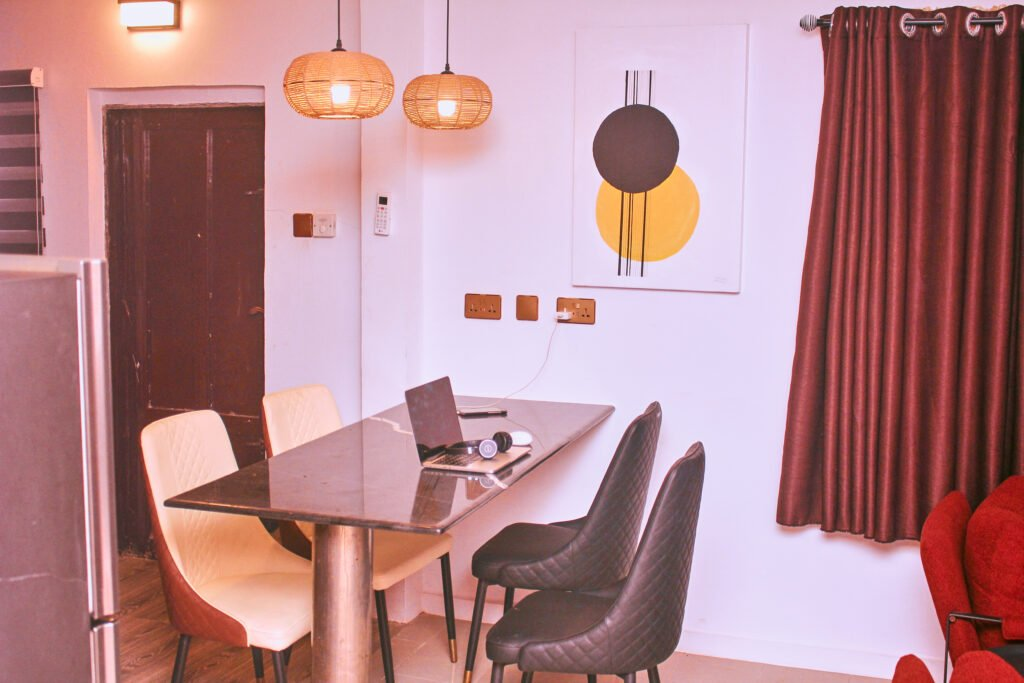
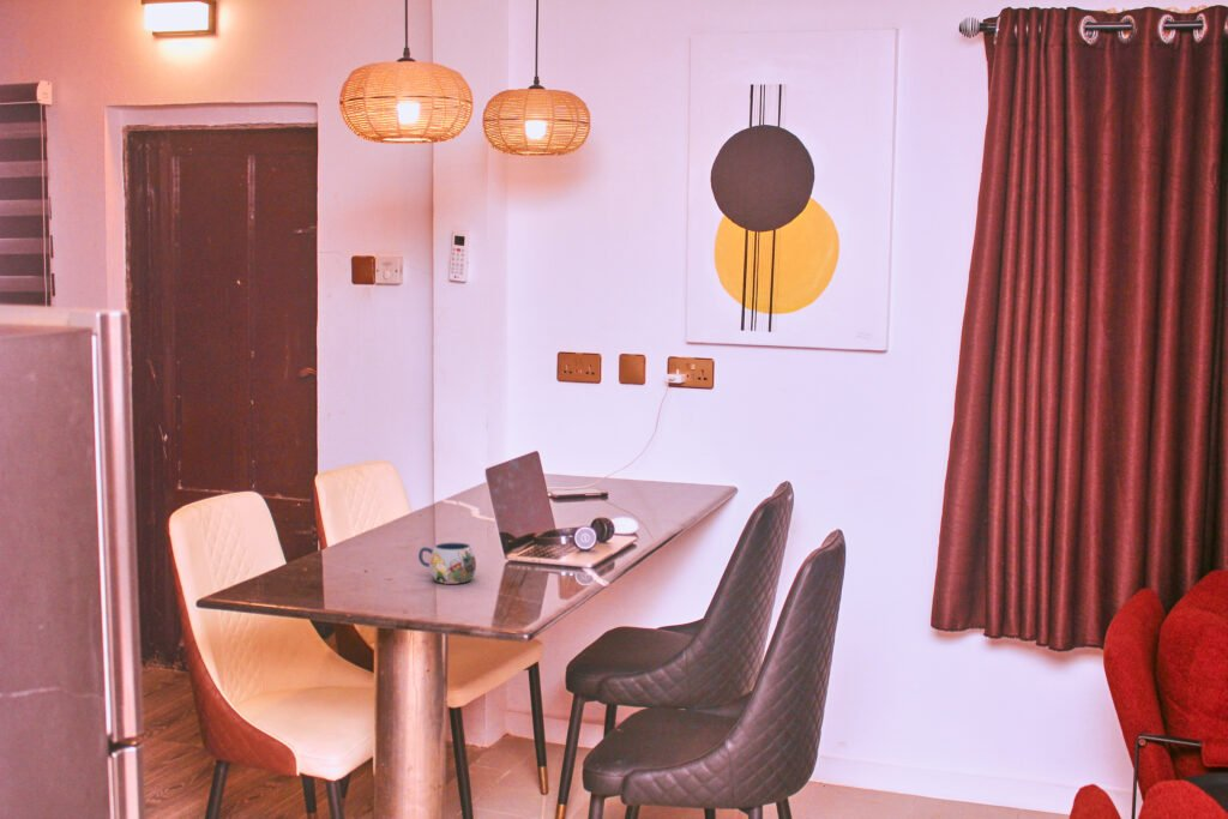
+ mug (446, 562)
